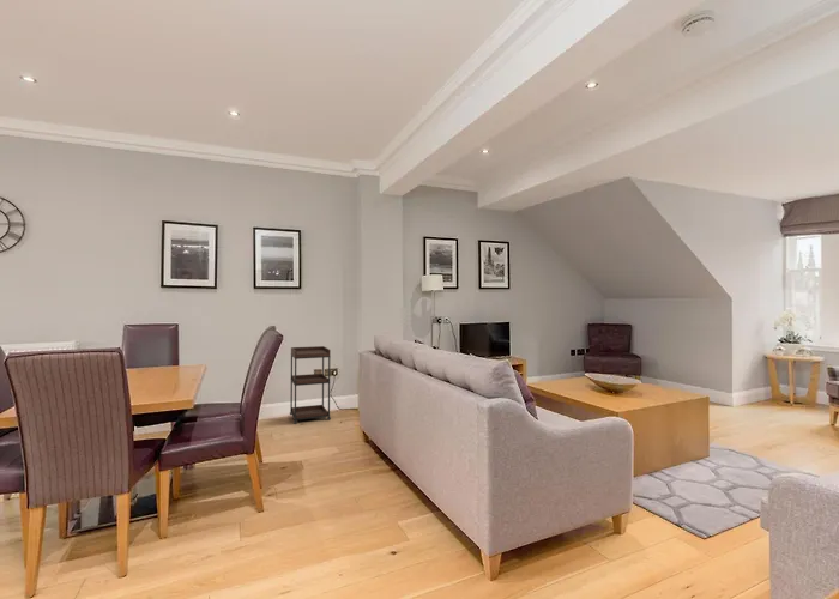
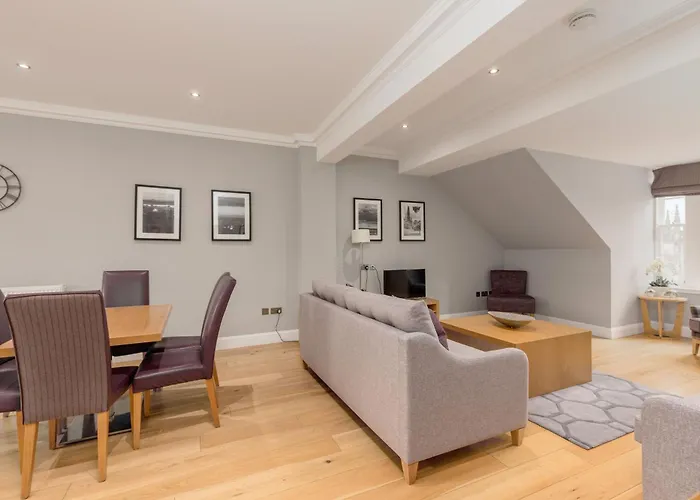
- shelving unit (309, 382)
